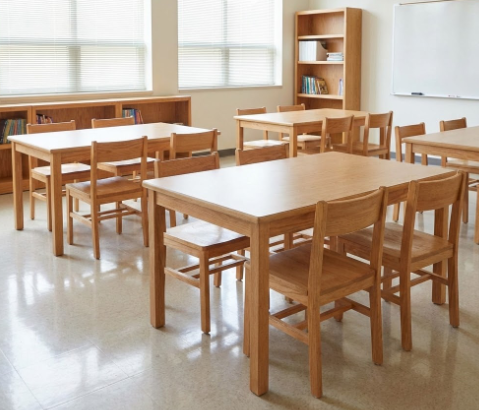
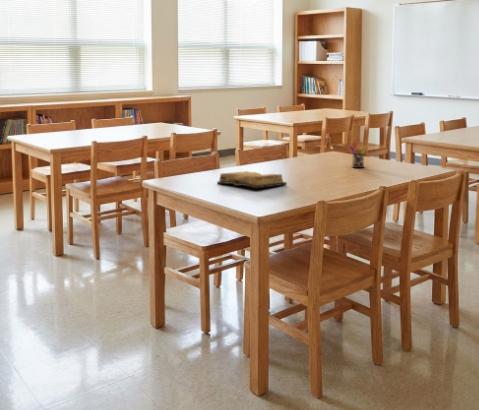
+ pen holder (358, 155)
+ diary (250, 179)
